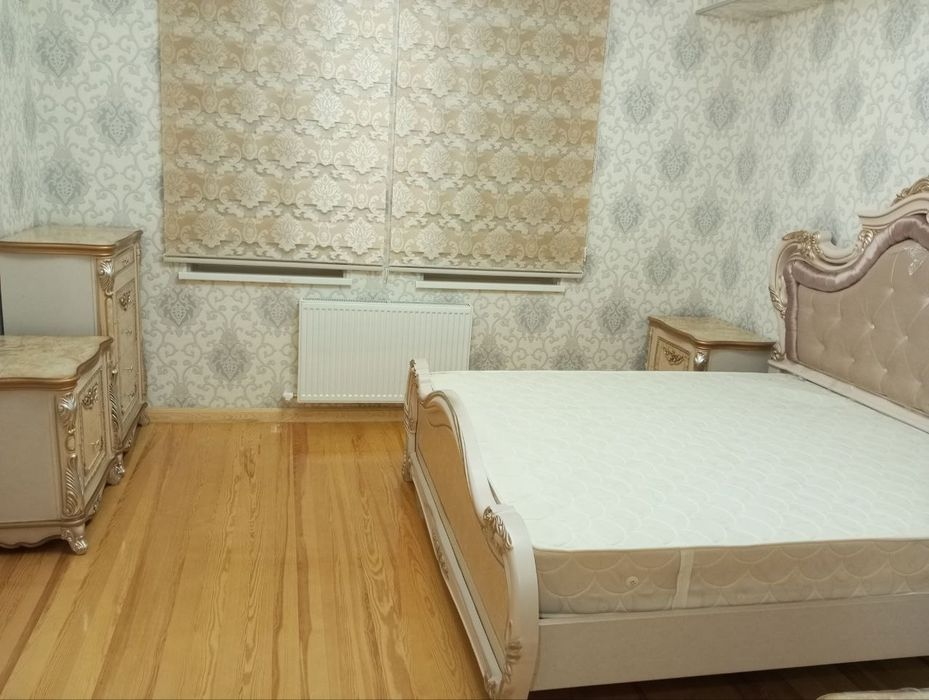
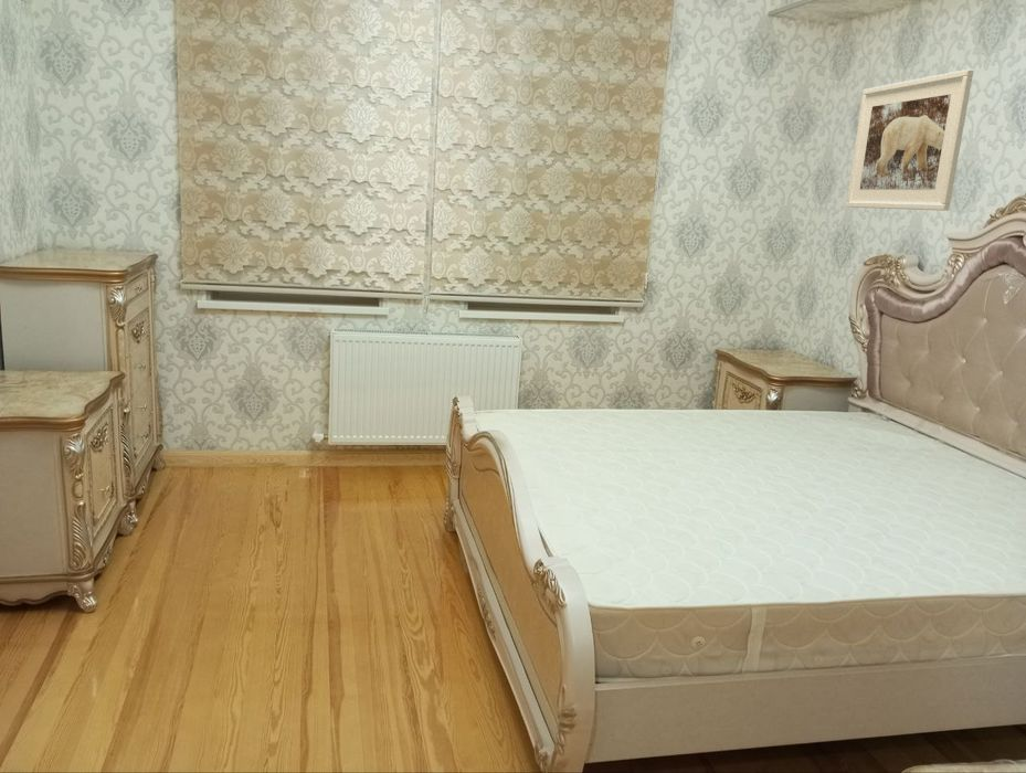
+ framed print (902, 145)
